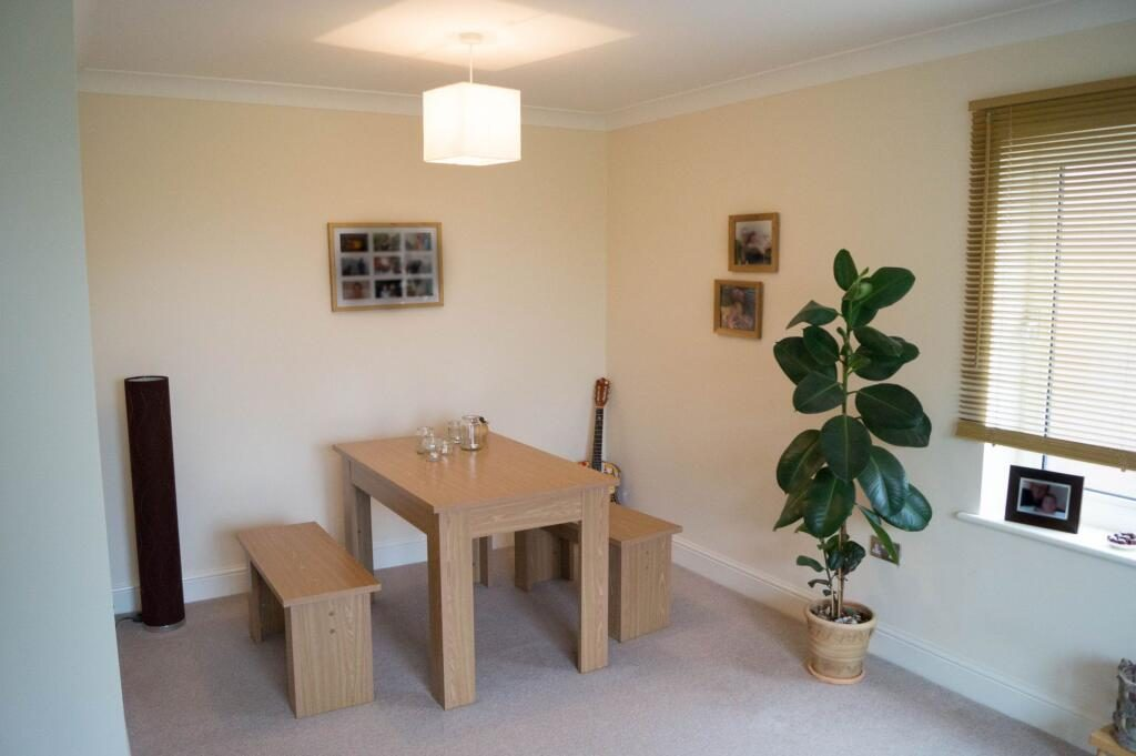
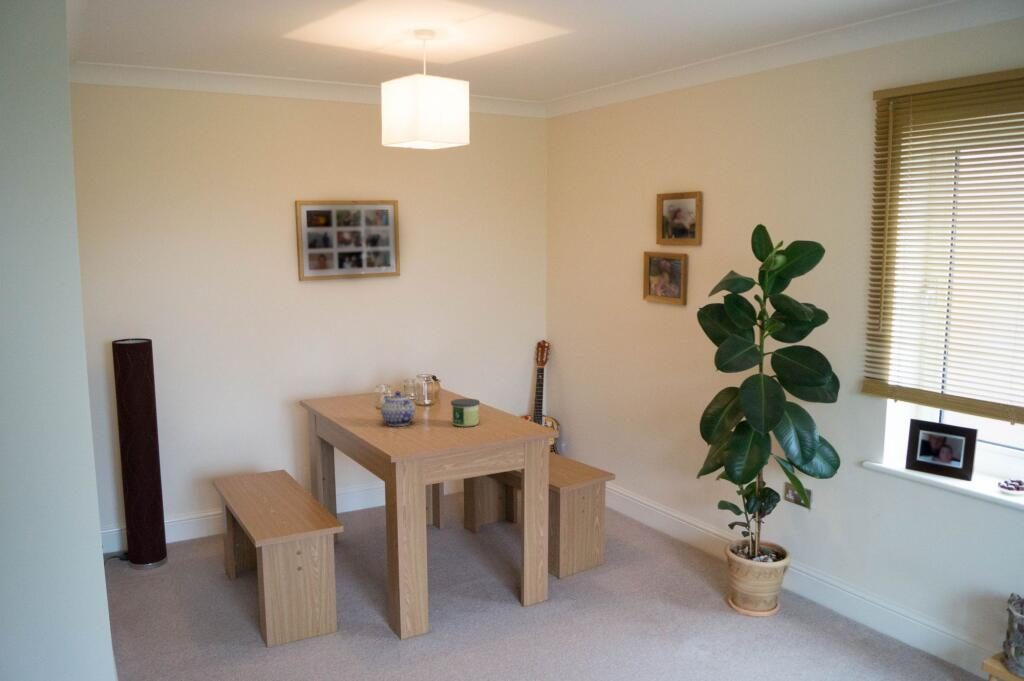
+ candle (465, 412)
+ teapot (398, 407)
